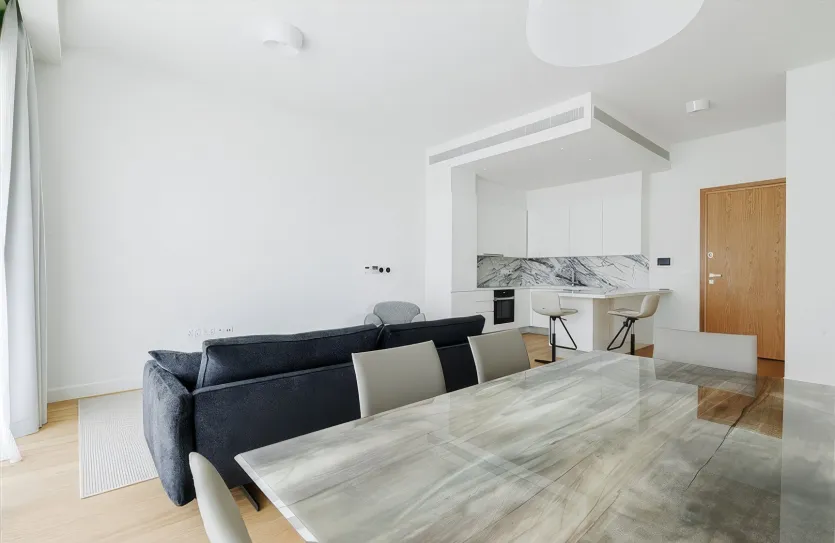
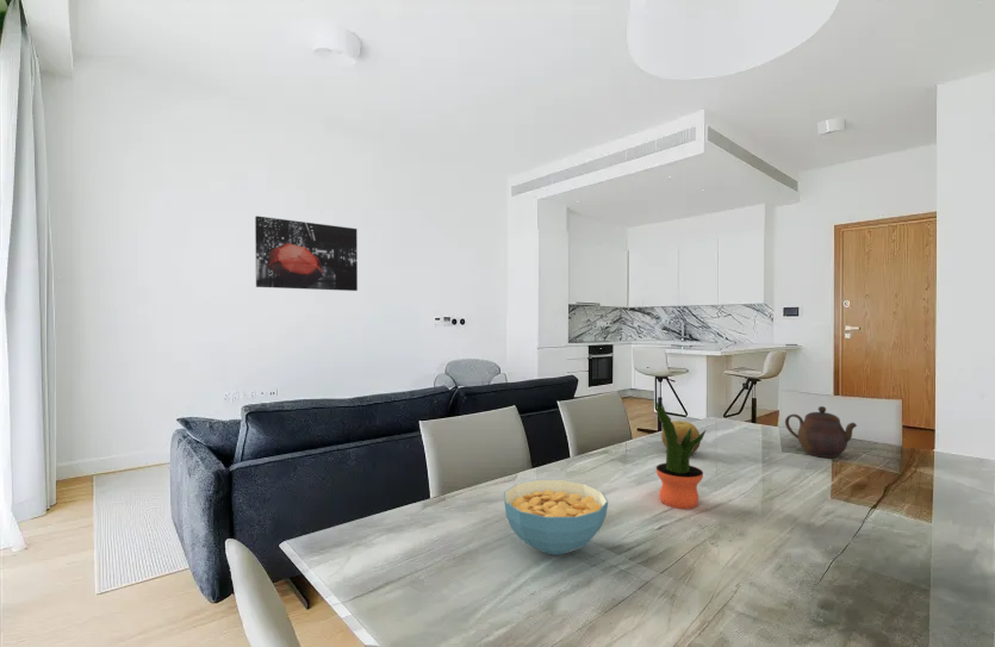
+ fruit (680, 437)
+ cereal bowl (554, 522)
+ wall art (309, 255)
+ teapot (819, 429)
+ potted plant (676, 452)
